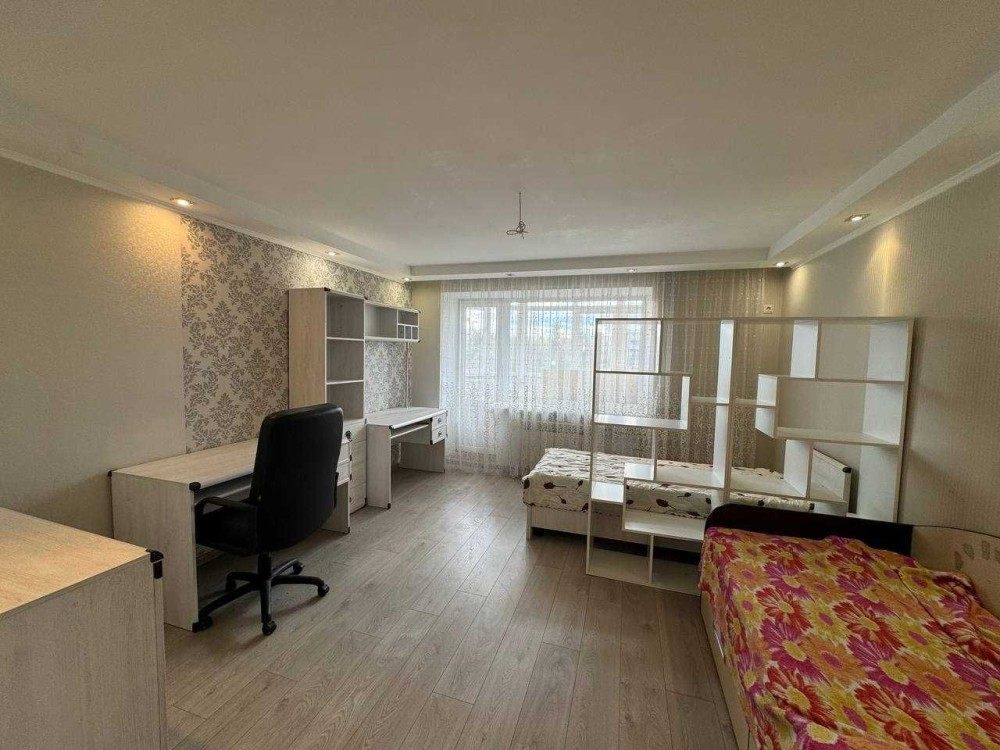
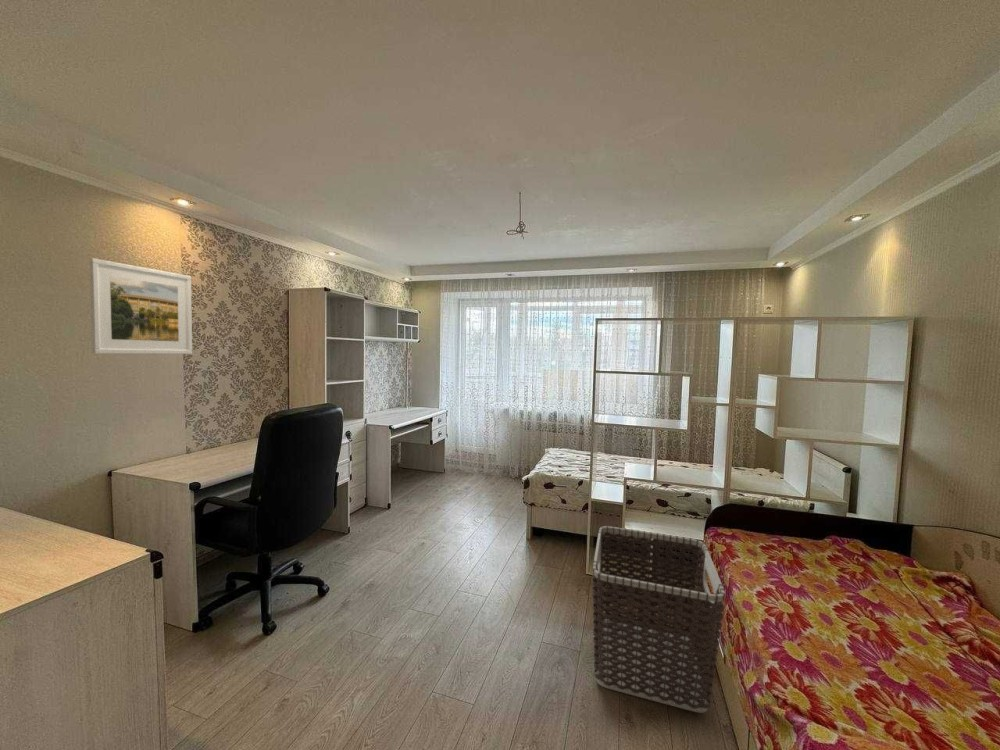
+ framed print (146, 311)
+ clothes hamper (650, 608)
